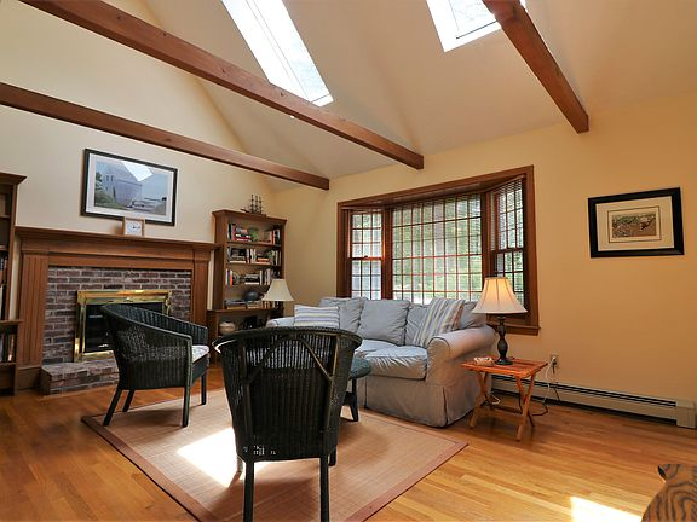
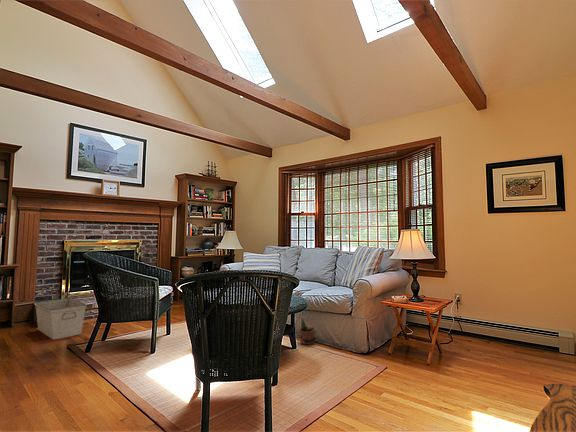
+ potted plant (307, 329)
+ storage bin (59, 317)
